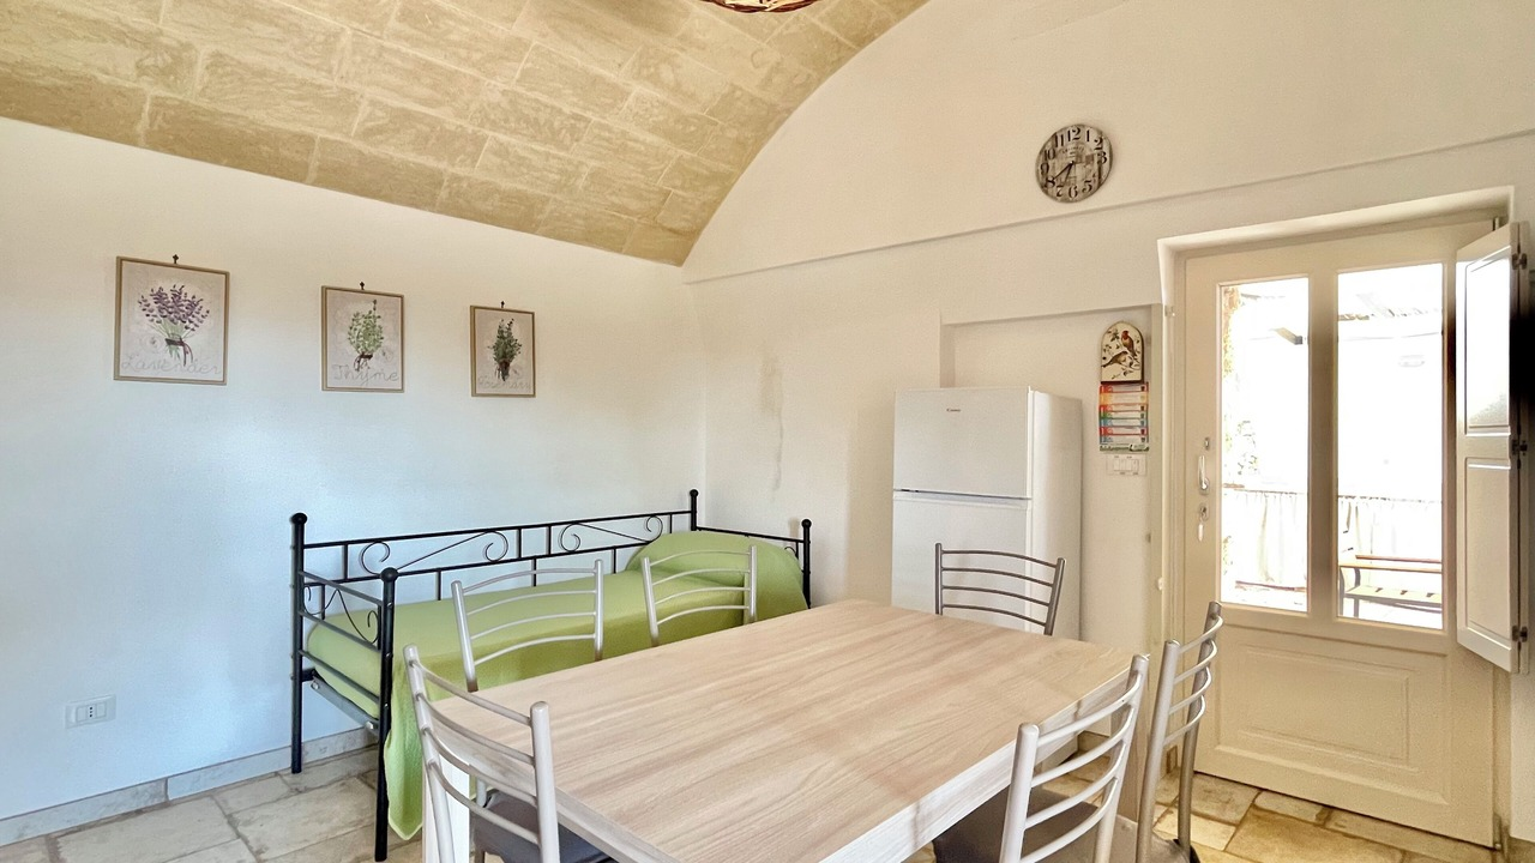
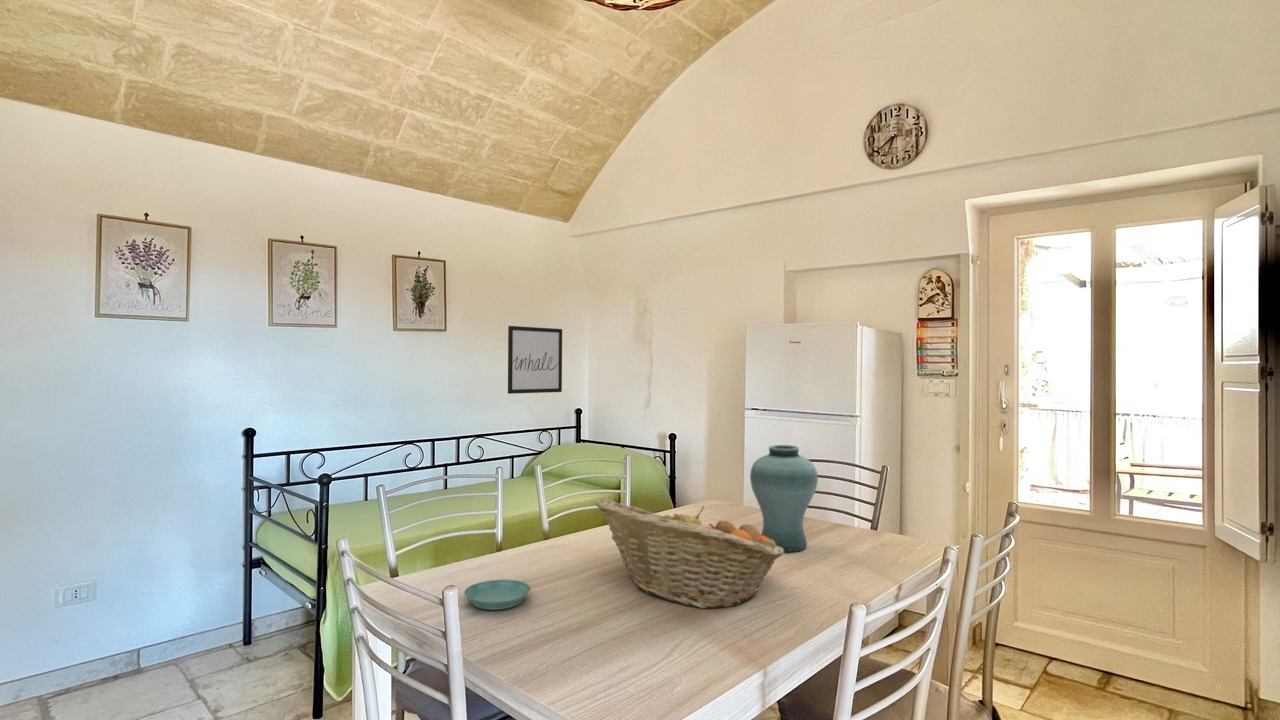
+ wall art (536, 360)
+ fruit basket (685, 542)
+ vase (783, 496)
+ saucer (497, 595)
